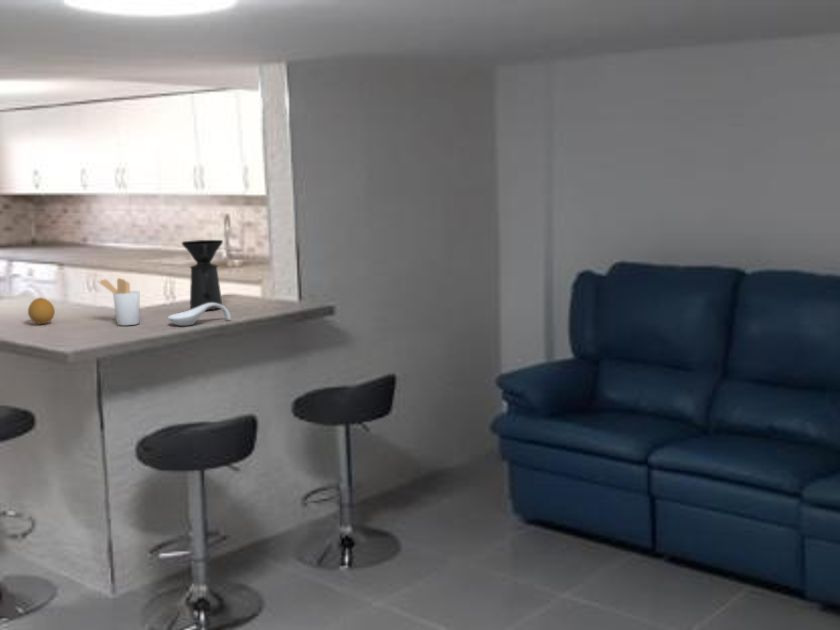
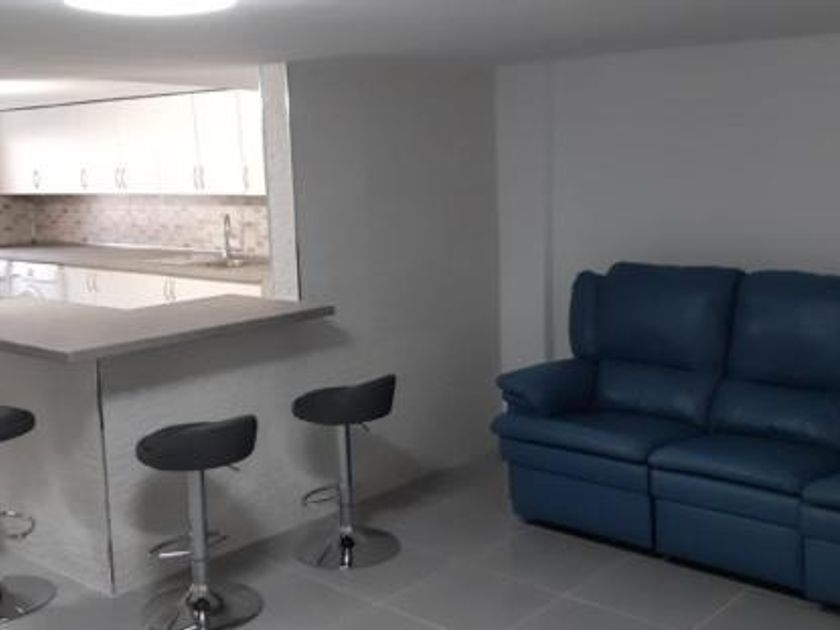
- fruit (41, 310)
- spoon rest (198, 313)
- coffee maker (204, 275)
- utensil holder (119, 300)
